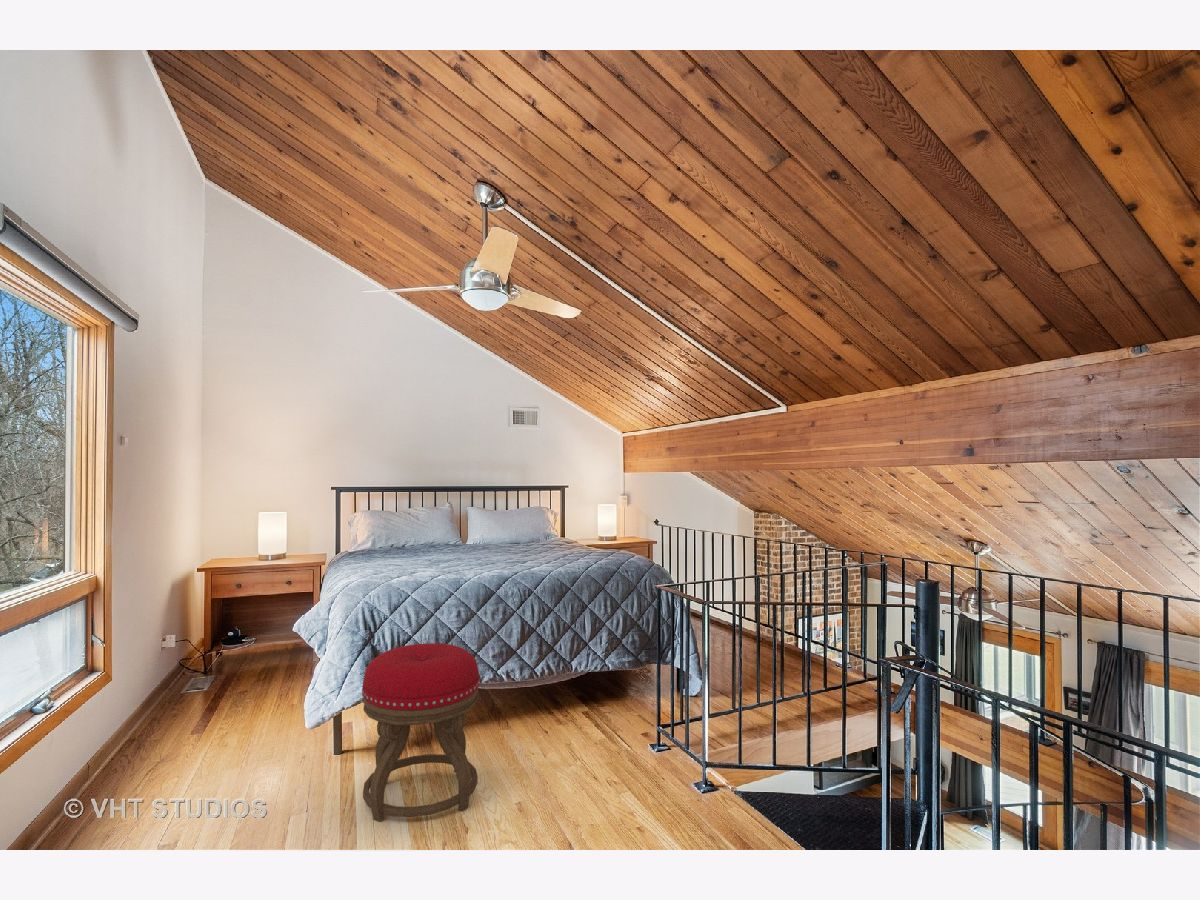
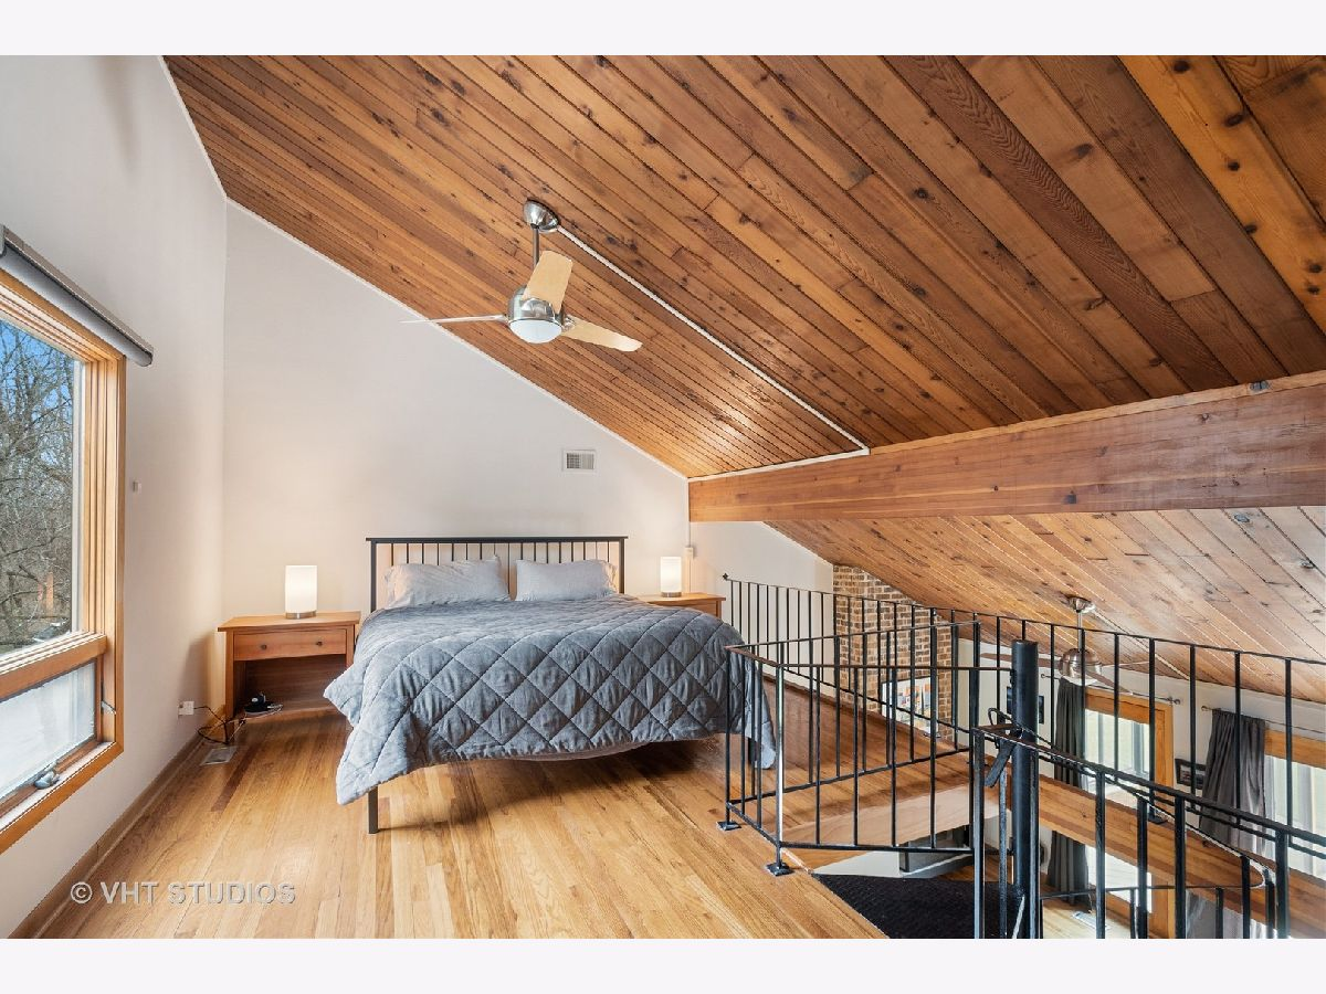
- stool (421, 723)
